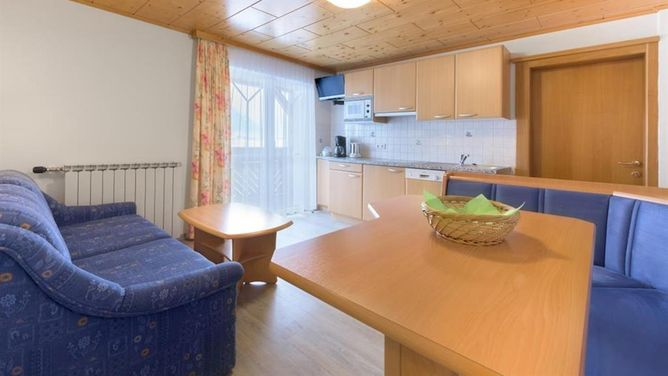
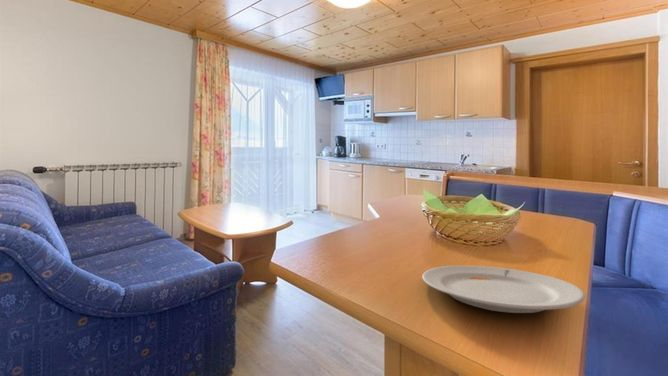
+ chinaware (495, 288)
